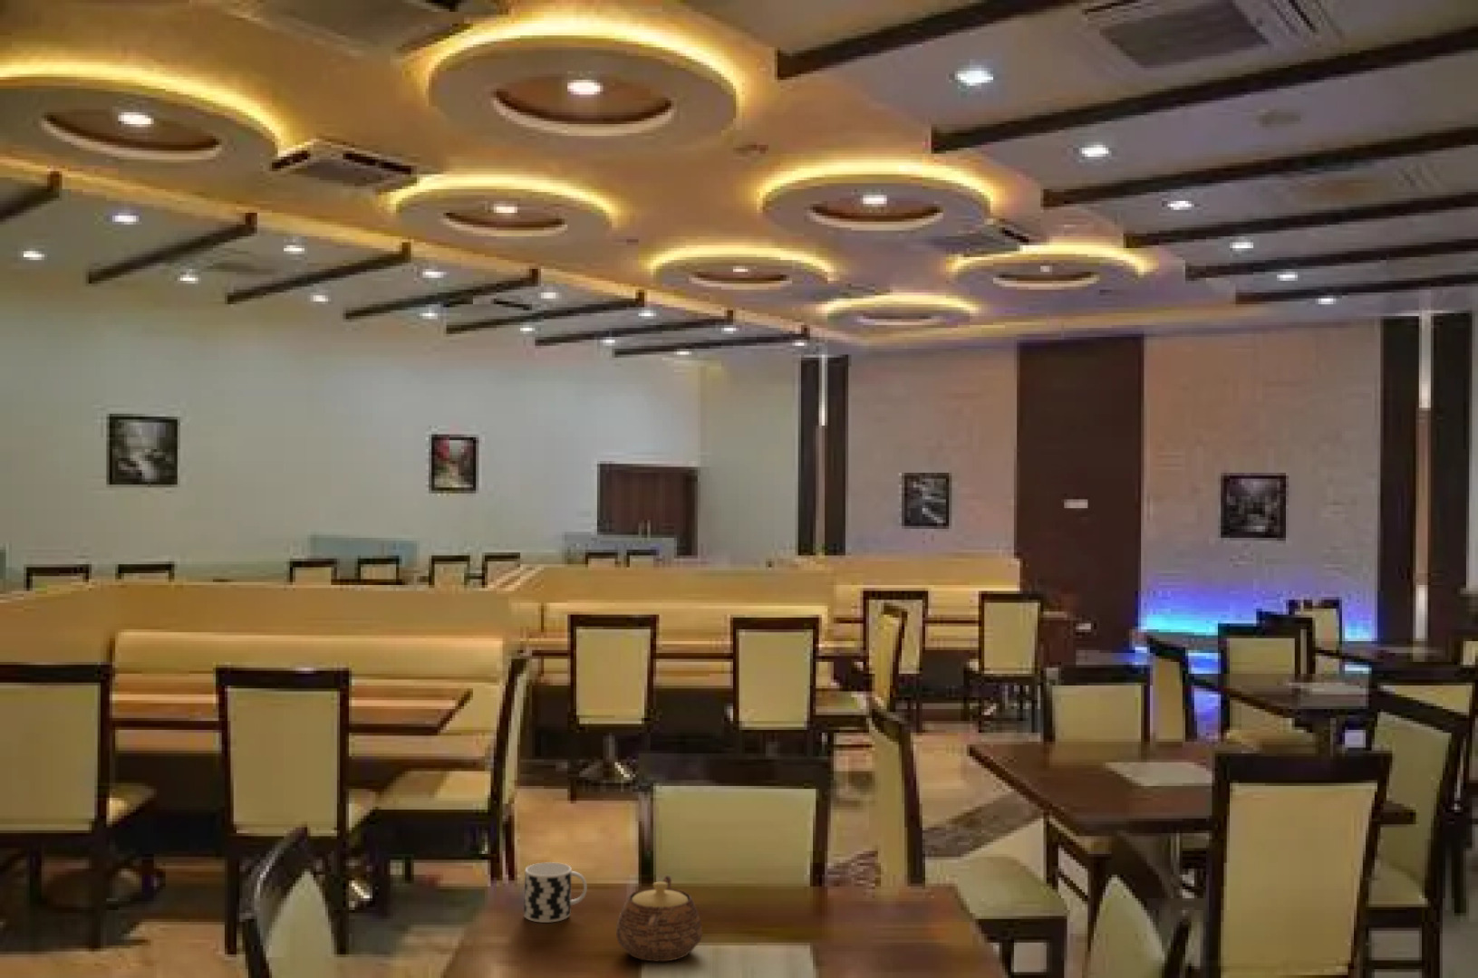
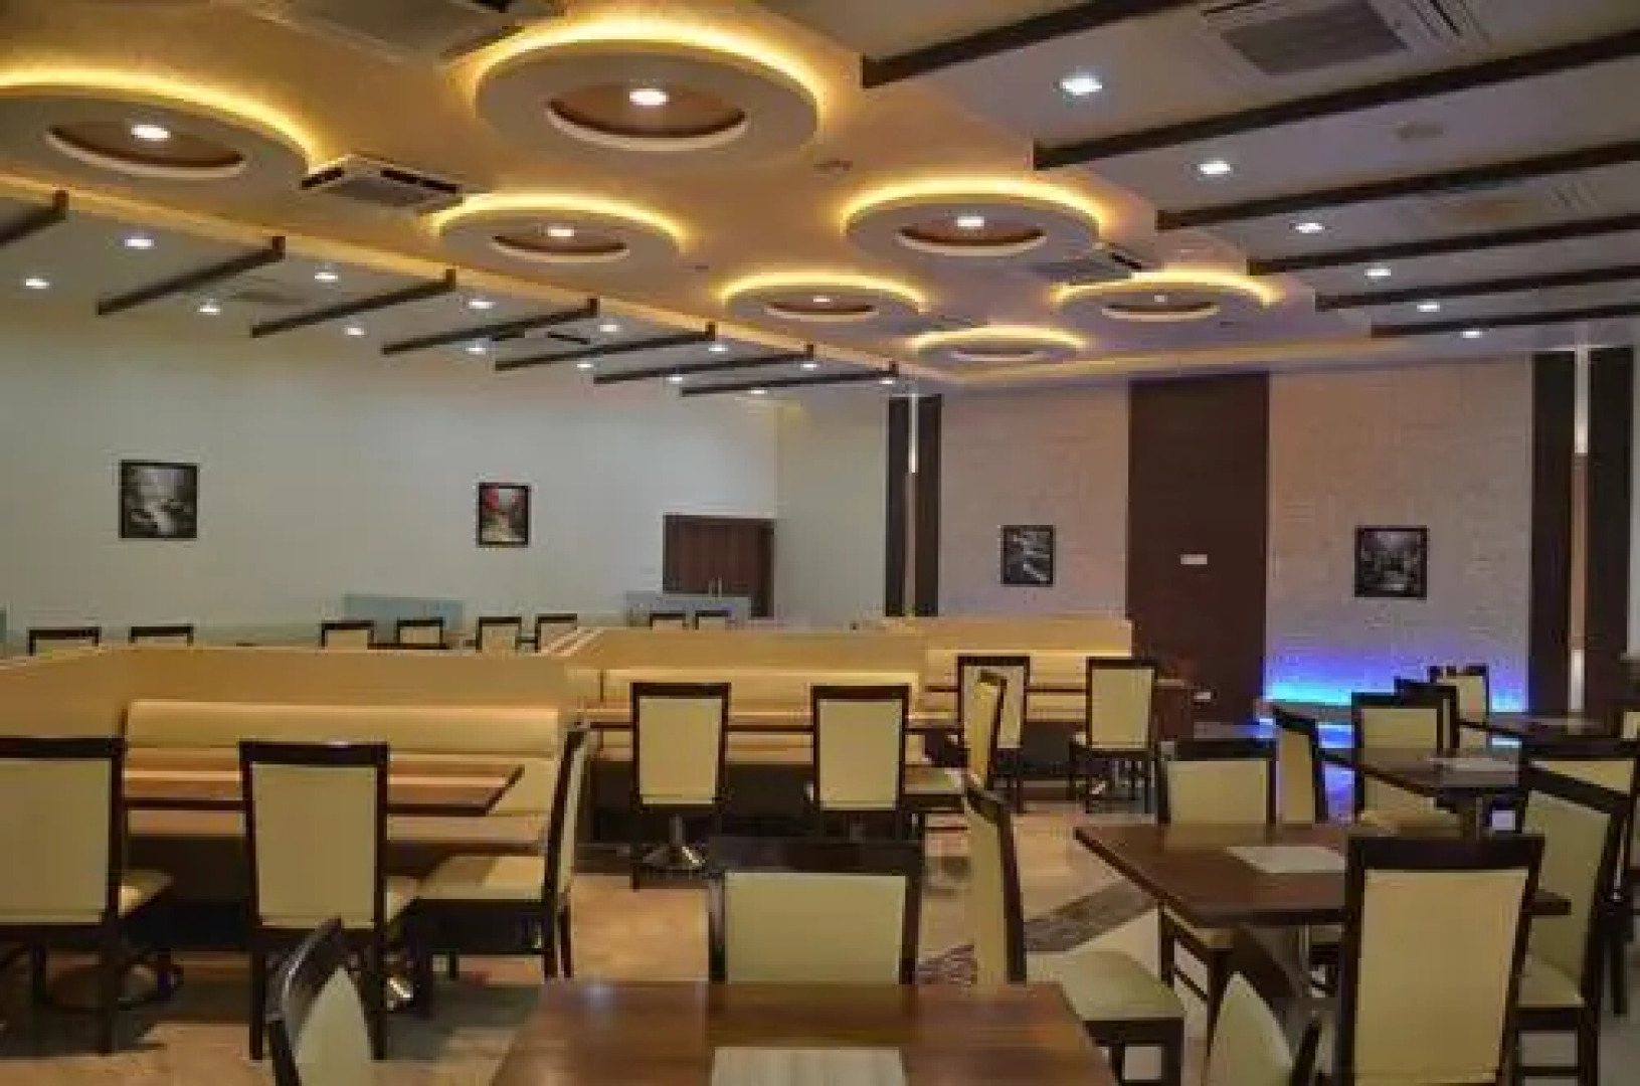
- cup (556, 892)
- teapot (660, 916)
